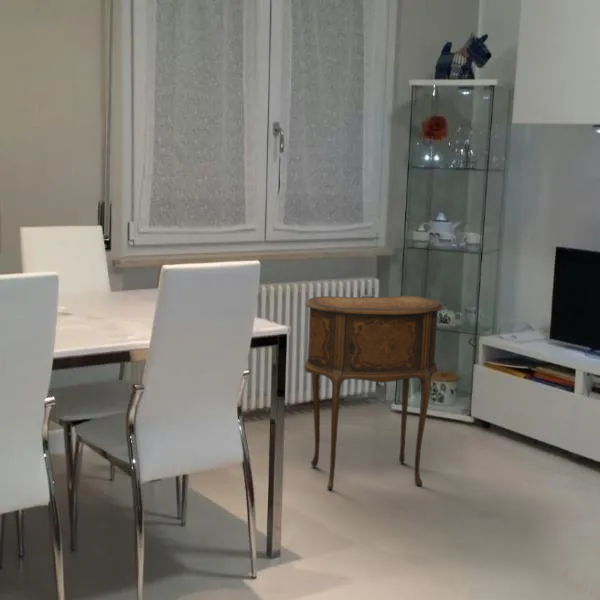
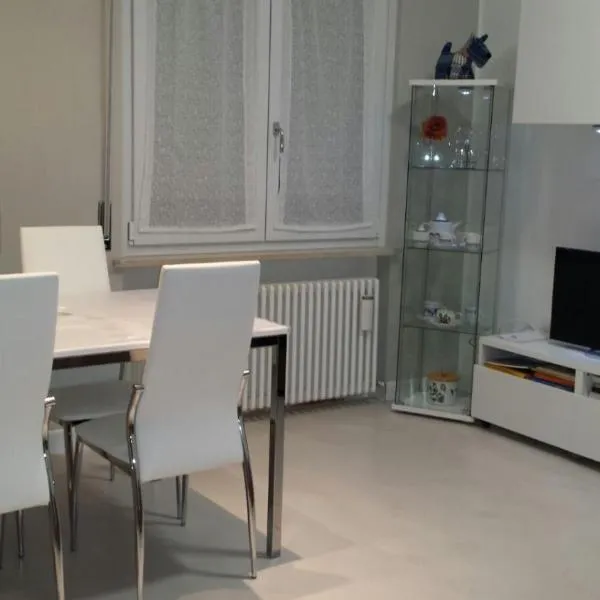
- side table (372, 381)
